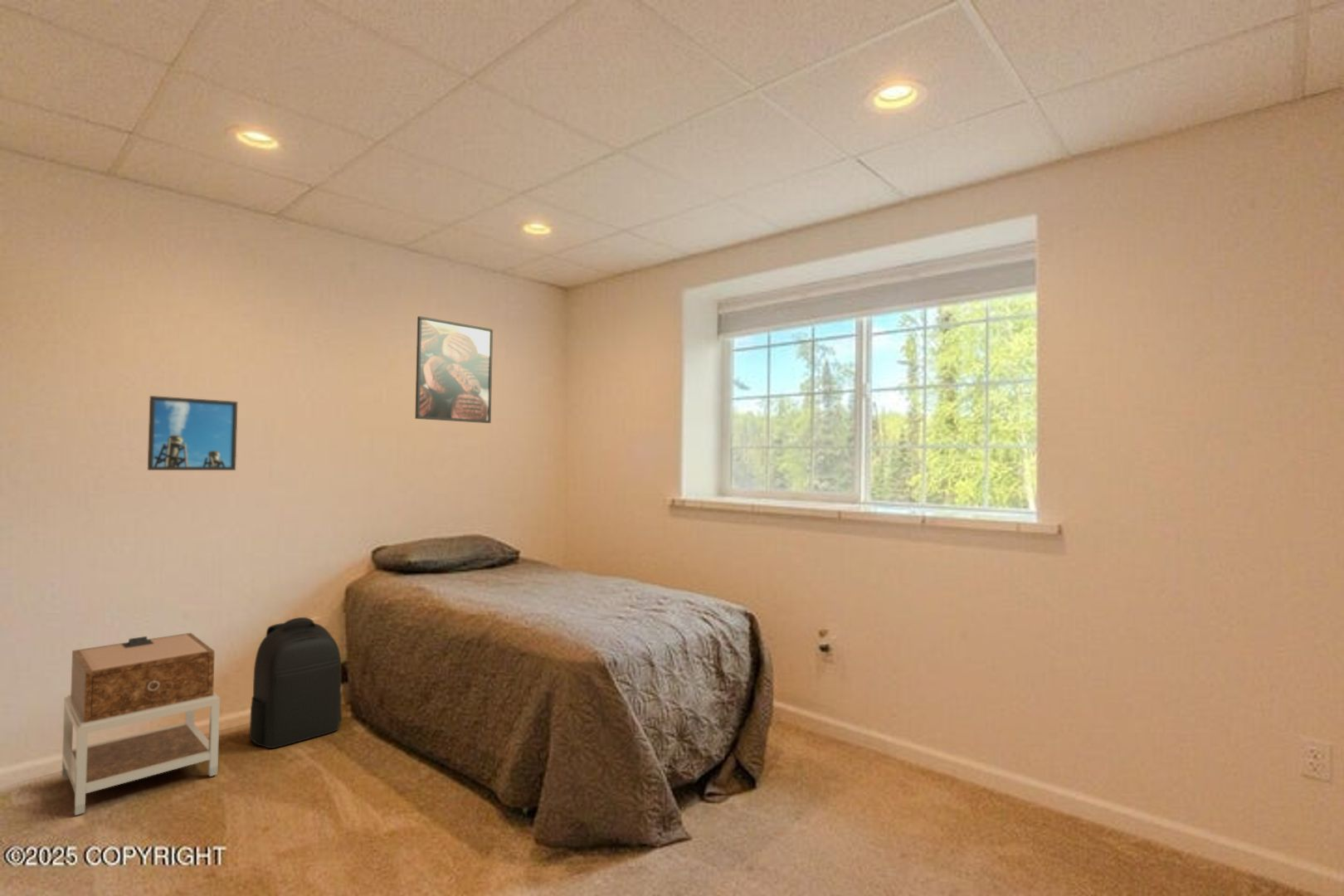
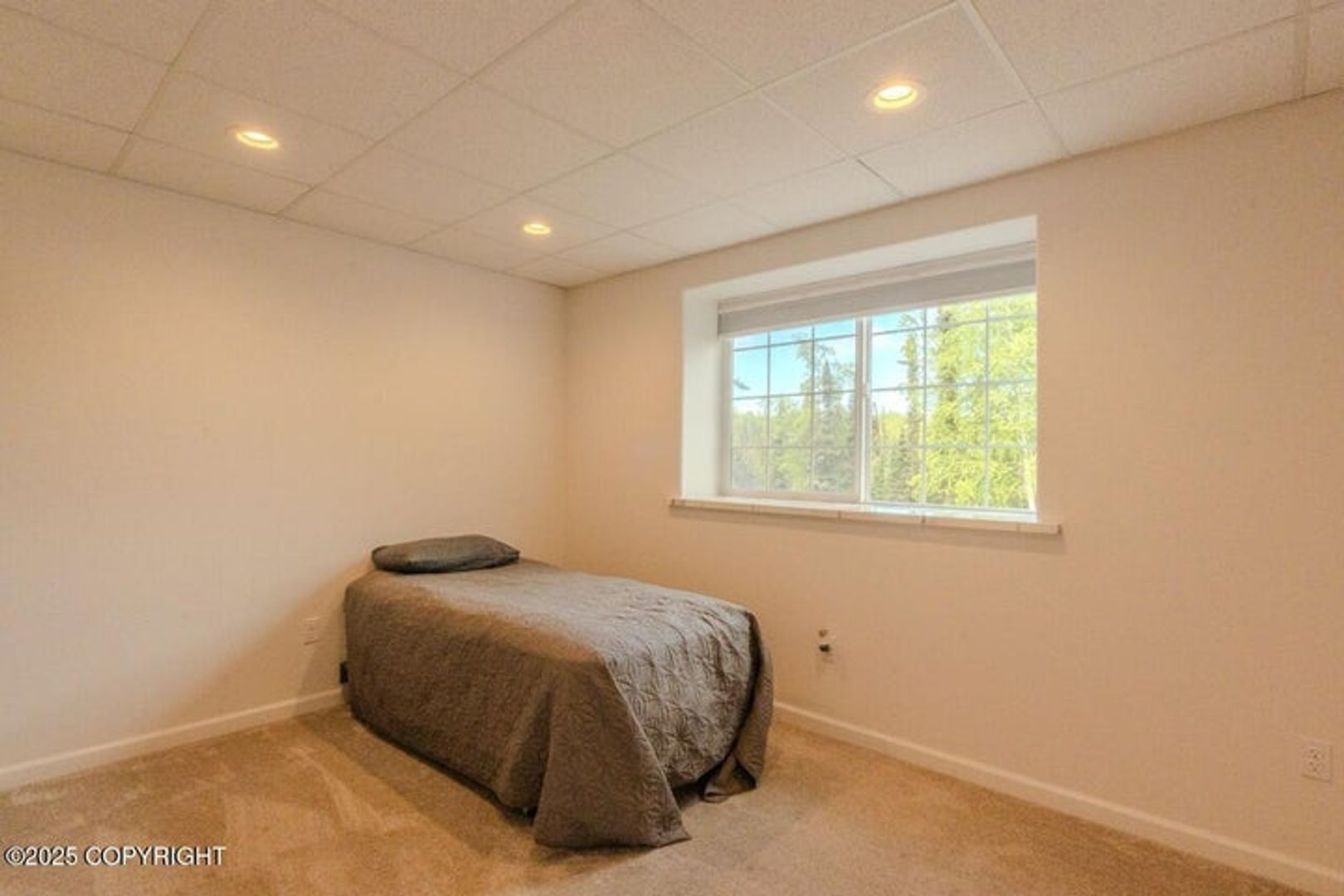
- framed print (455, 372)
- backpack (295, 674)
- nightstand (142, 709)
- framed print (194, 434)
